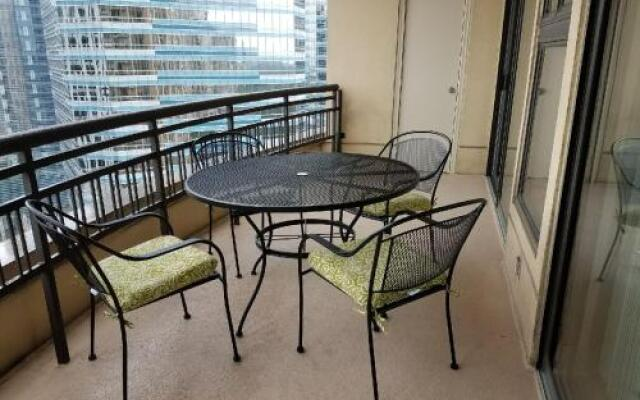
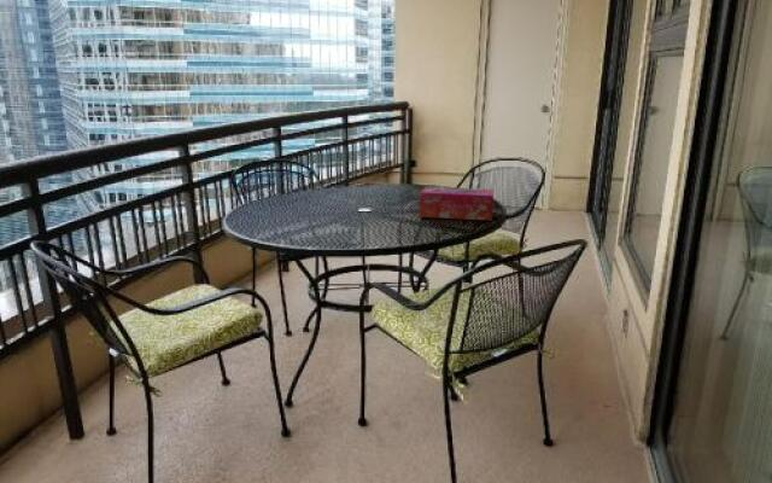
+ tissue box (456, 203)
